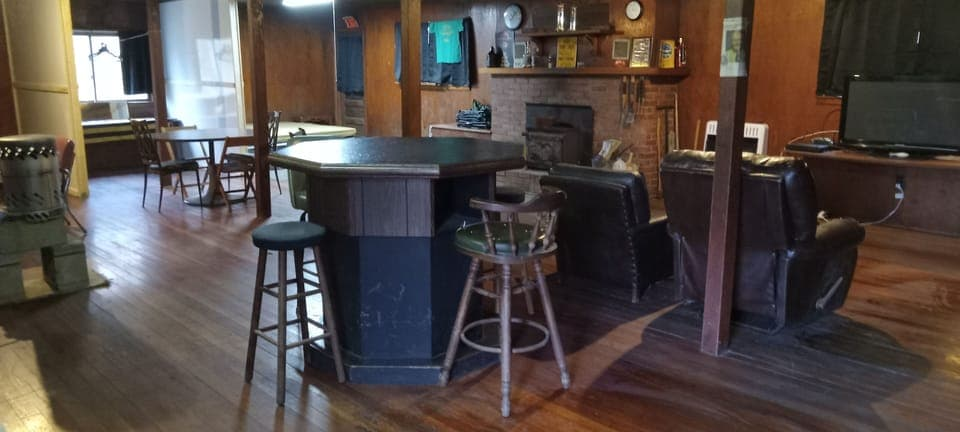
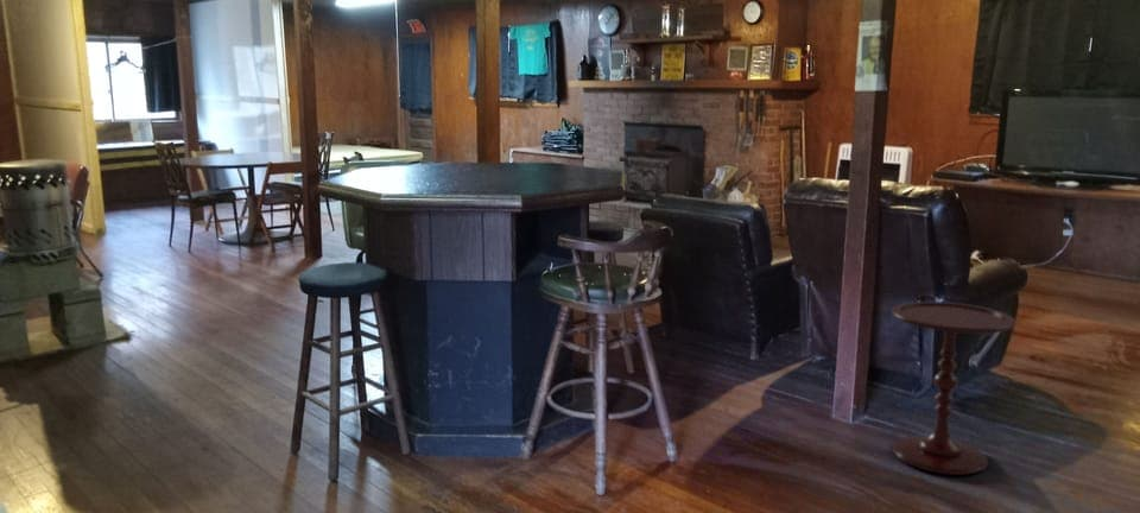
+ side table (945, 386)
